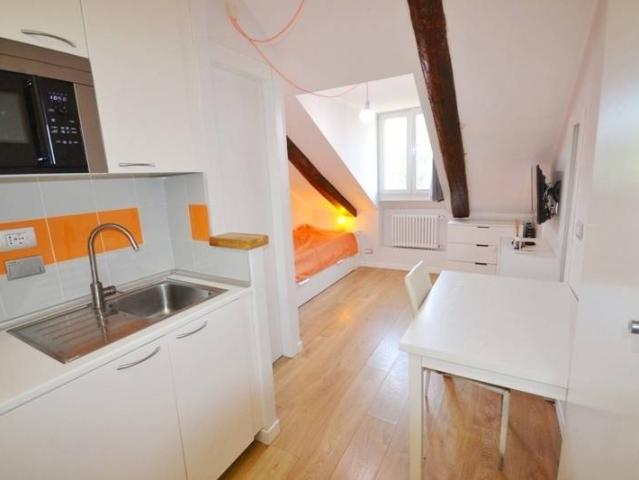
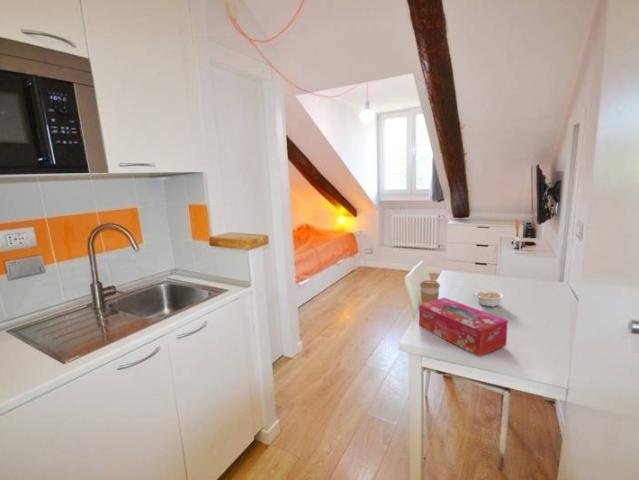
+ tissue box (459, 323)
+ coffee cup (429, 293)
+ legume (488, 298)
